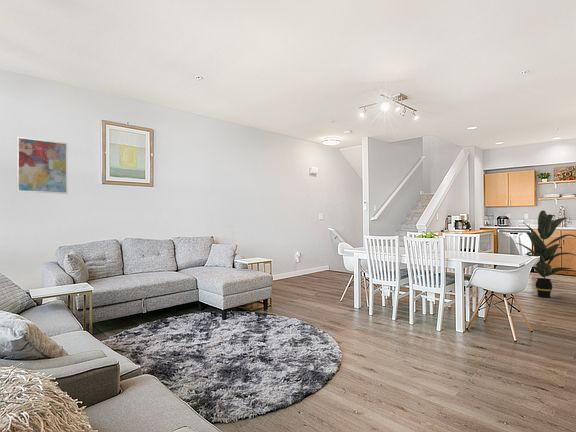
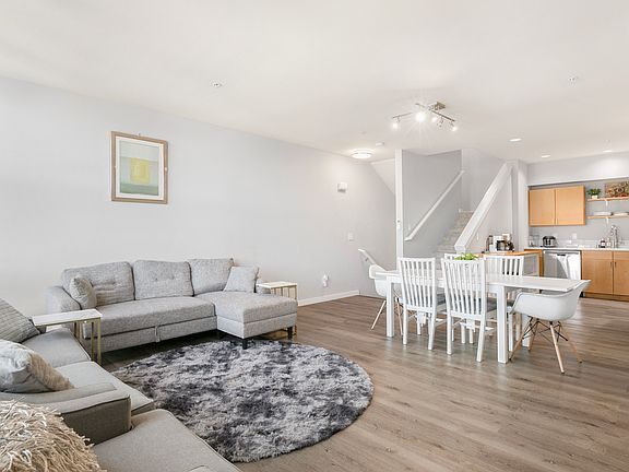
- wall art (43, 166)
- indoor plant (546, 253)
